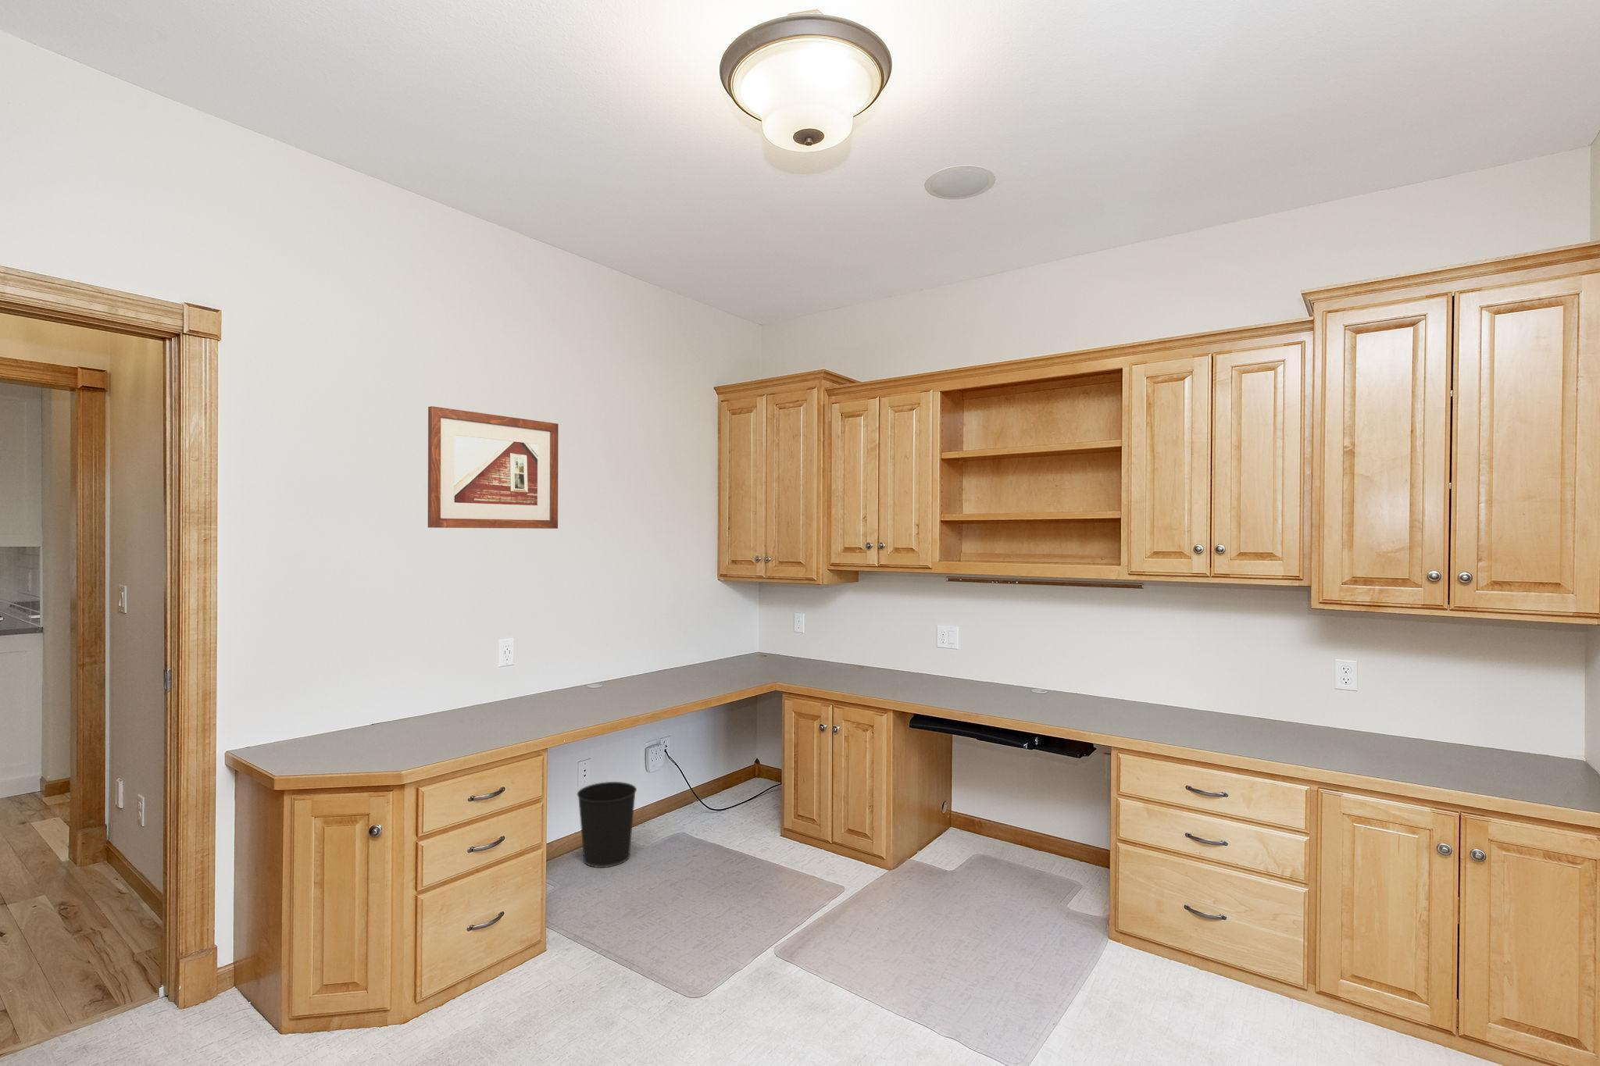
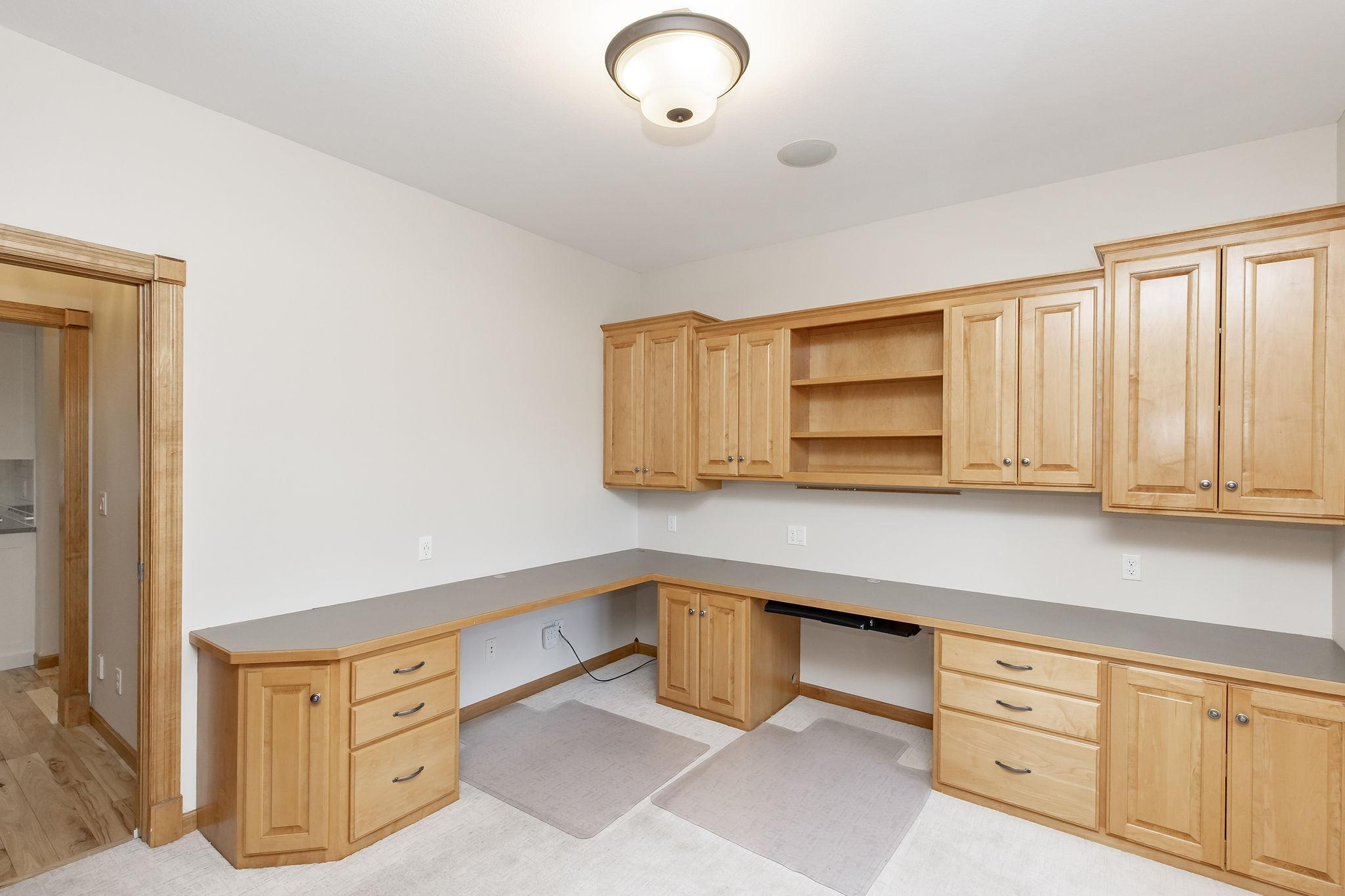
- wastebasket (607, 824)
- picture frame (497, 471)
